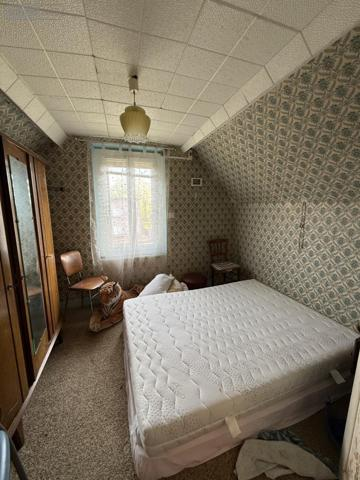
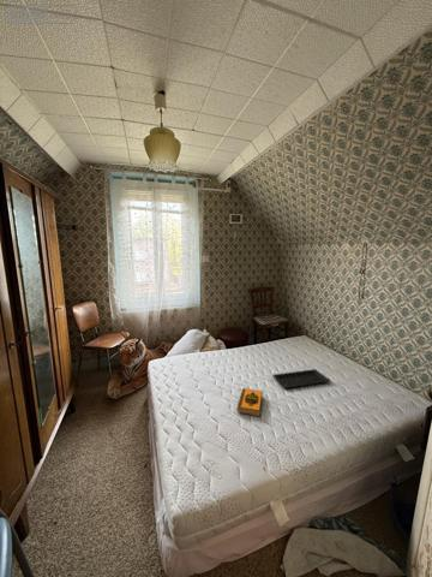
+ hardback book (250, 400)
+ serving tray (300, 379)
